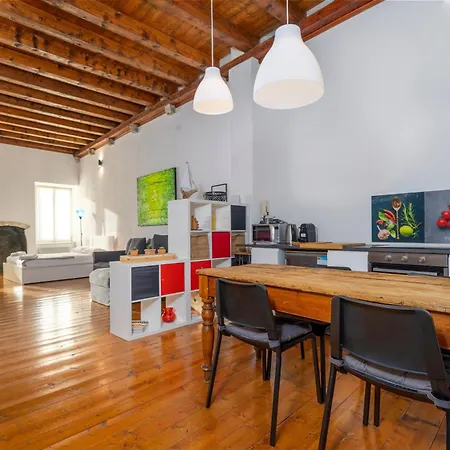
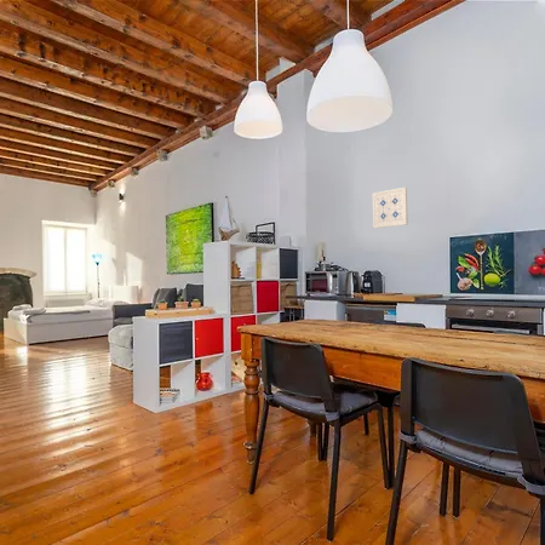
+ wall art (389, 208)
